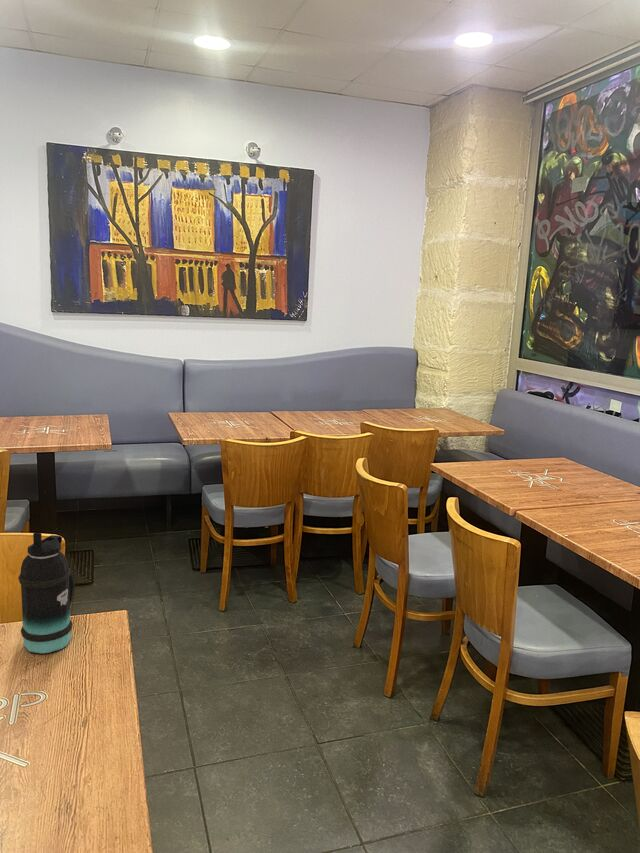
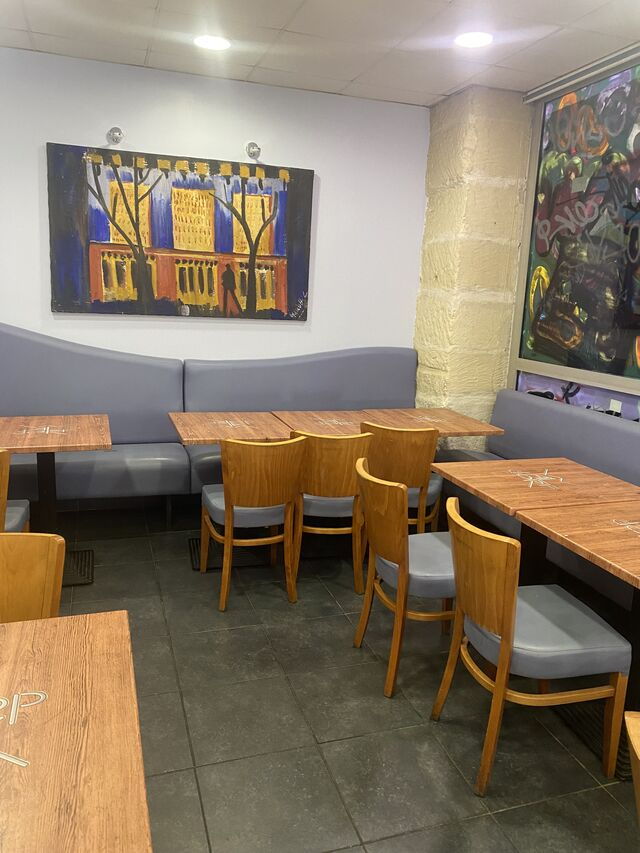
- bottle (51, 582)
